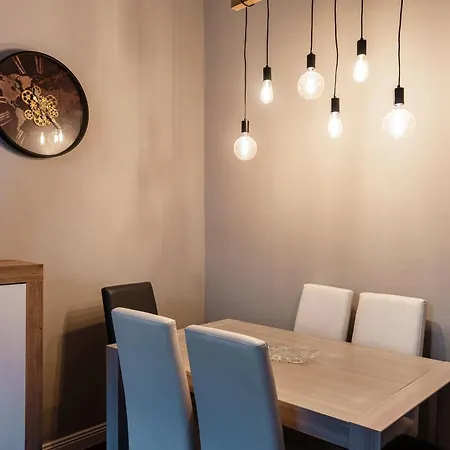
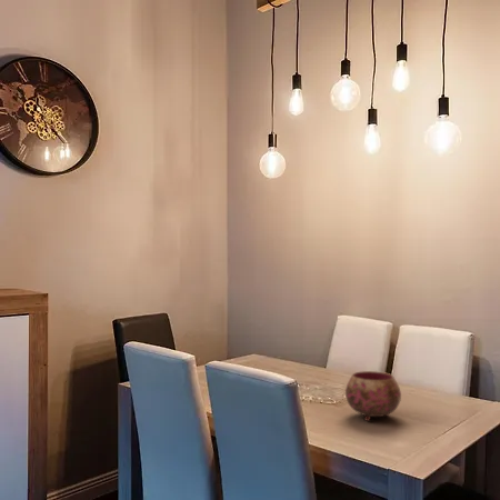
+ bowl (372, 396)
